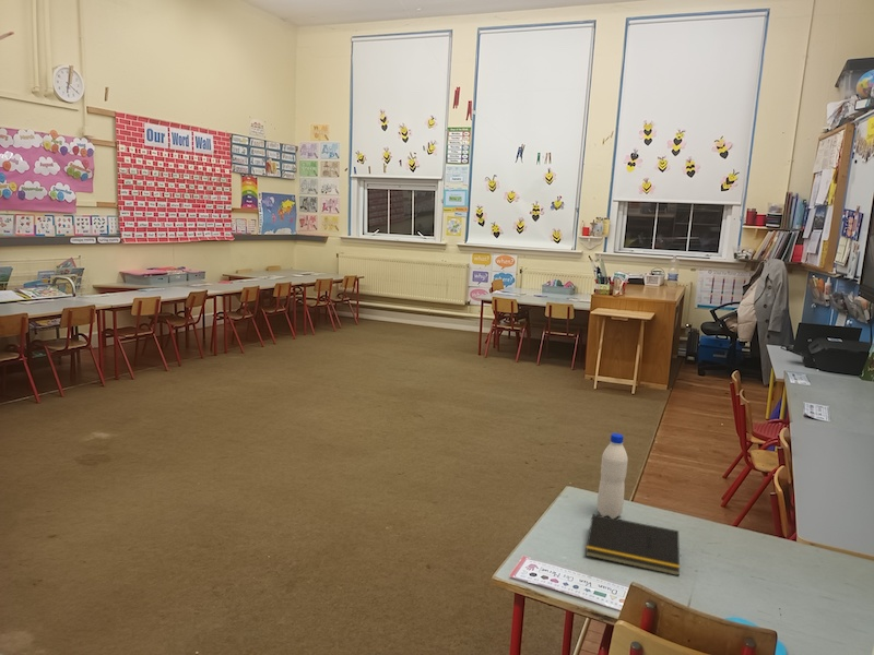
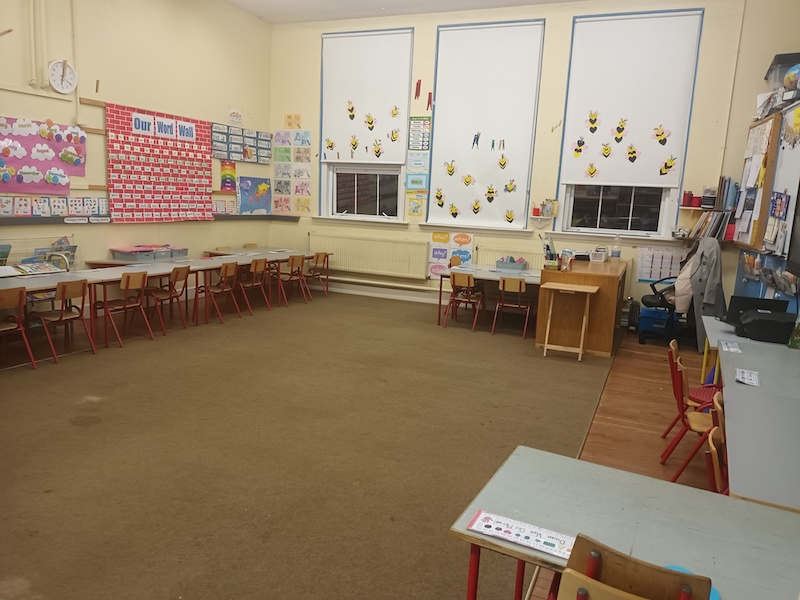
- notepad (633, 543)
- water bottle (613, 475)
